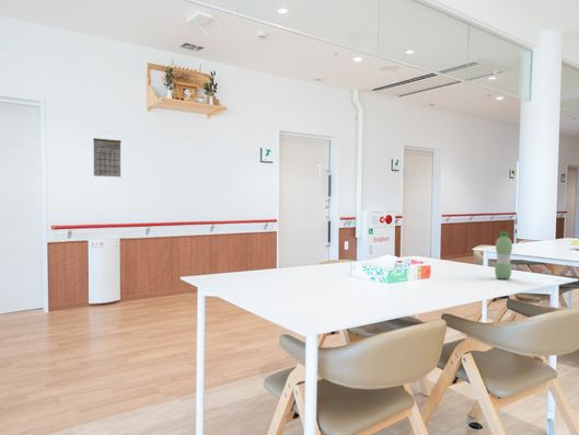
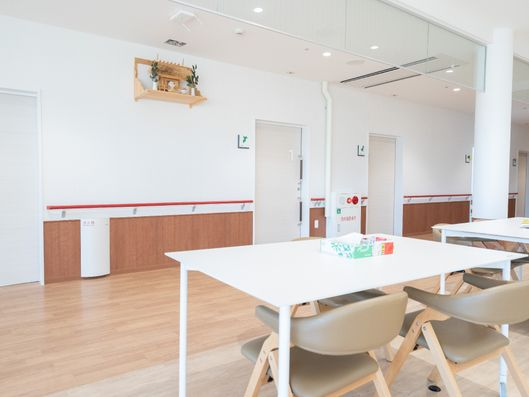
- calendar (107, 153)
- water bottle (503, 255)
